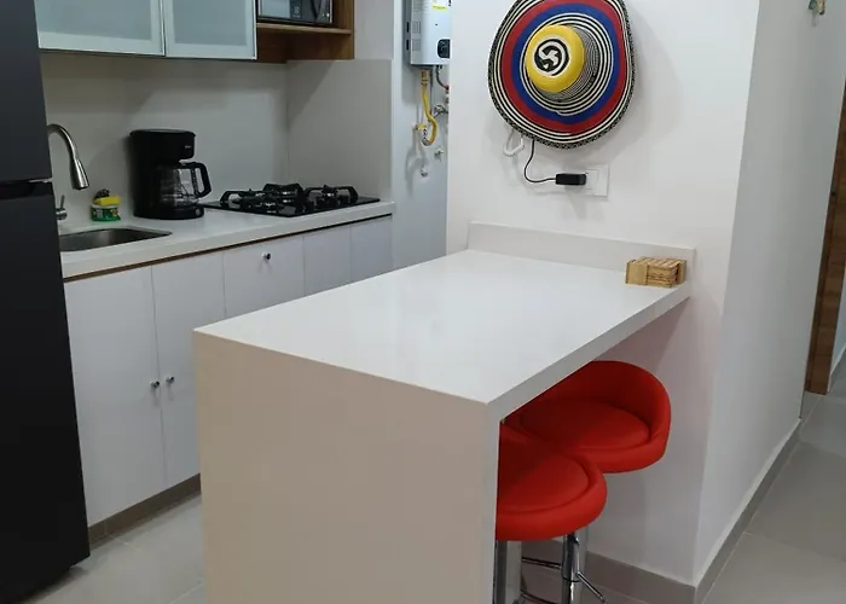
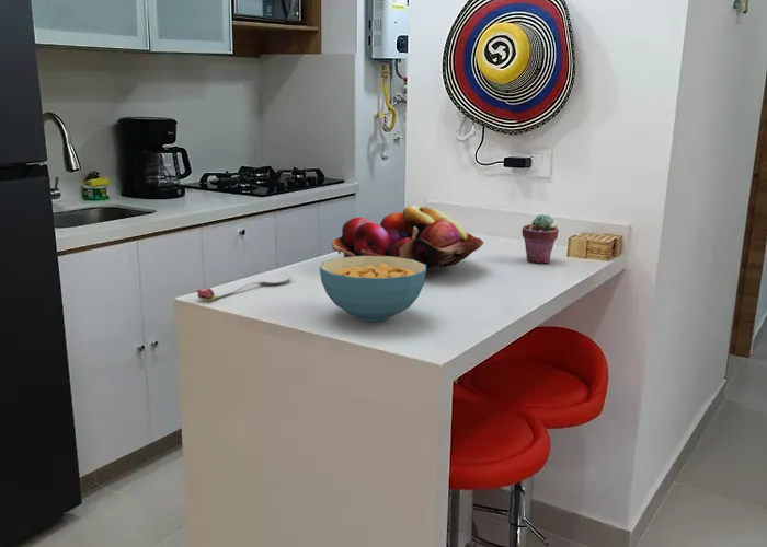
+ cereal bowl (373, 291)
+ spoon (245, 283)
+ potted succulent (539, 236)
+ fruit basket (409, 237)
